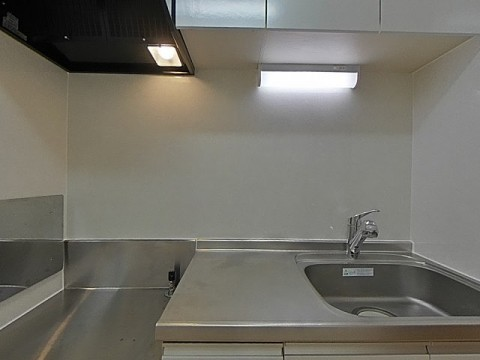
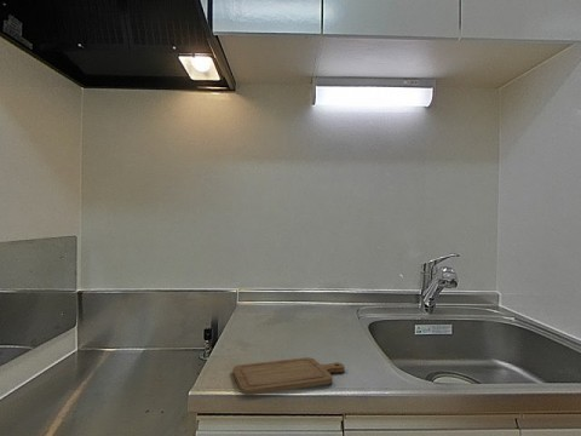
+ chopping board (292, 372)
